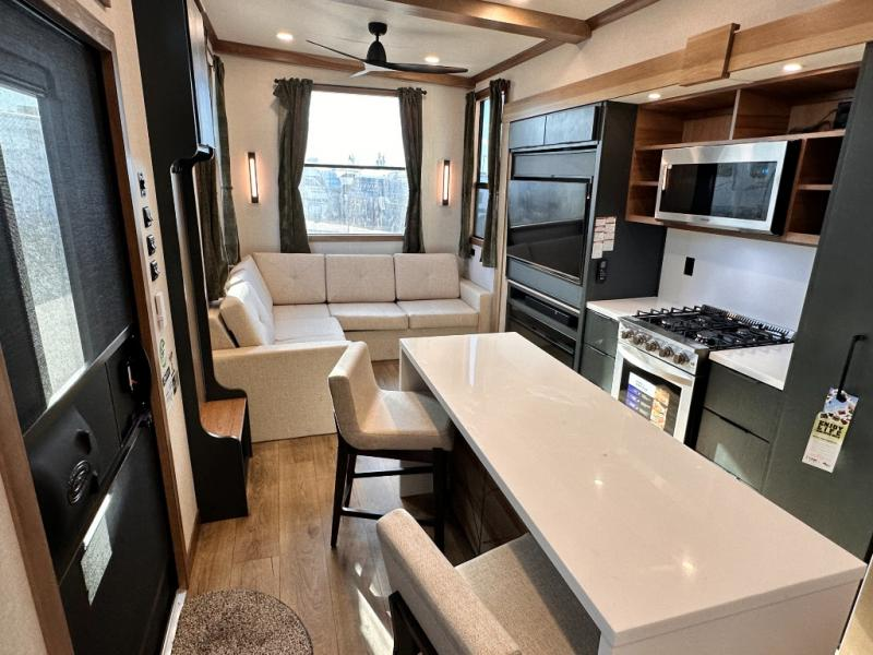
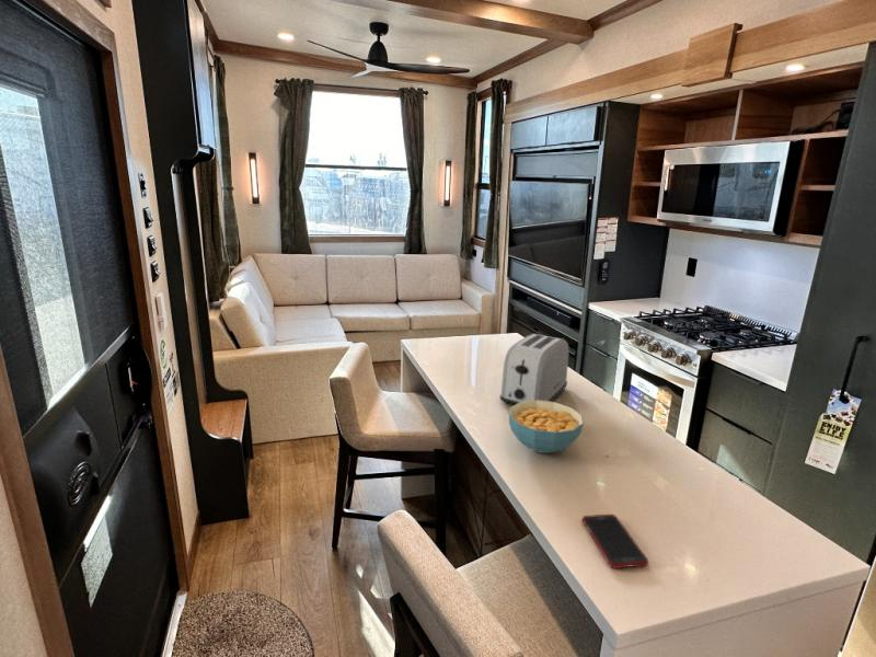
+ cereal bowl (543, 431)
+ toaster (535, 368)
+ cell phone (612, 539)
